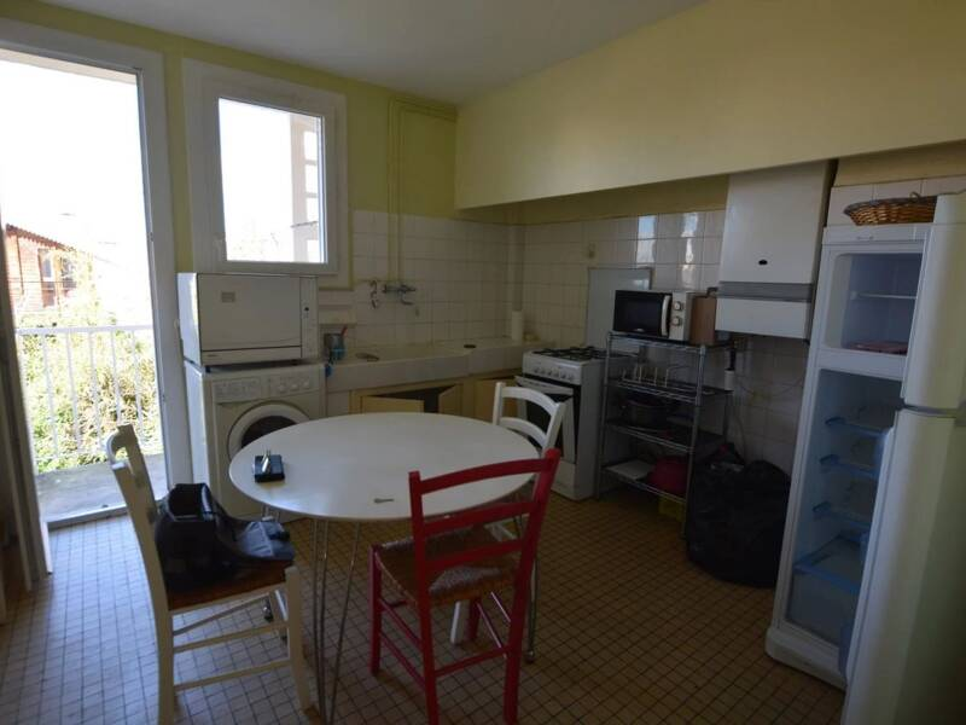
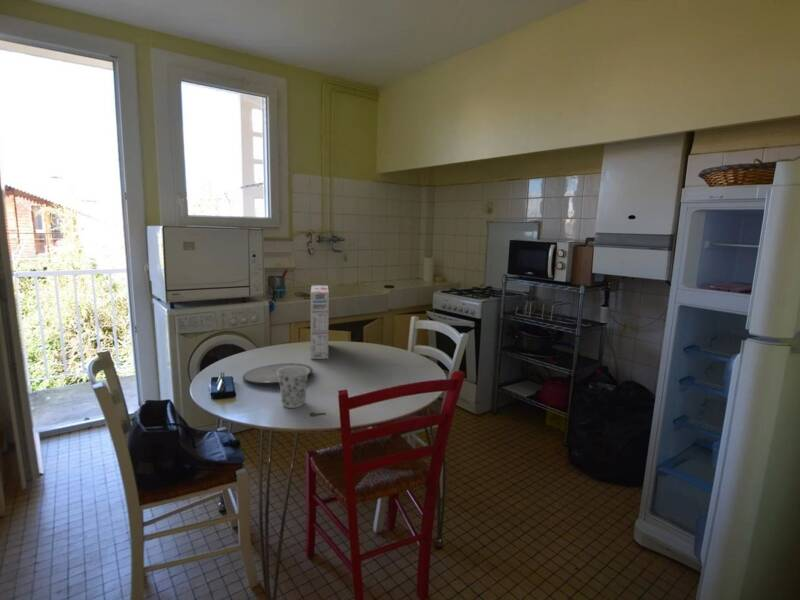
+ cereal box (319, 320)
+ cup (293, 387)
+ plate (277, 373)
